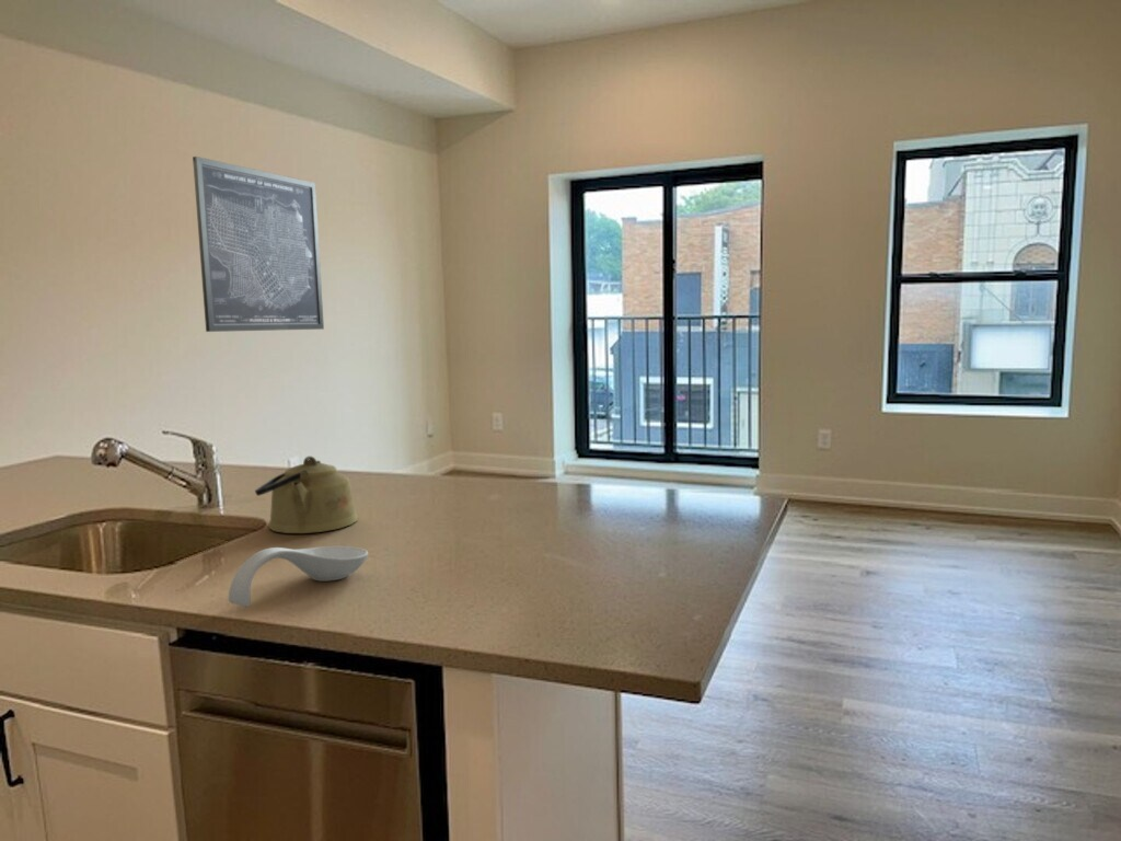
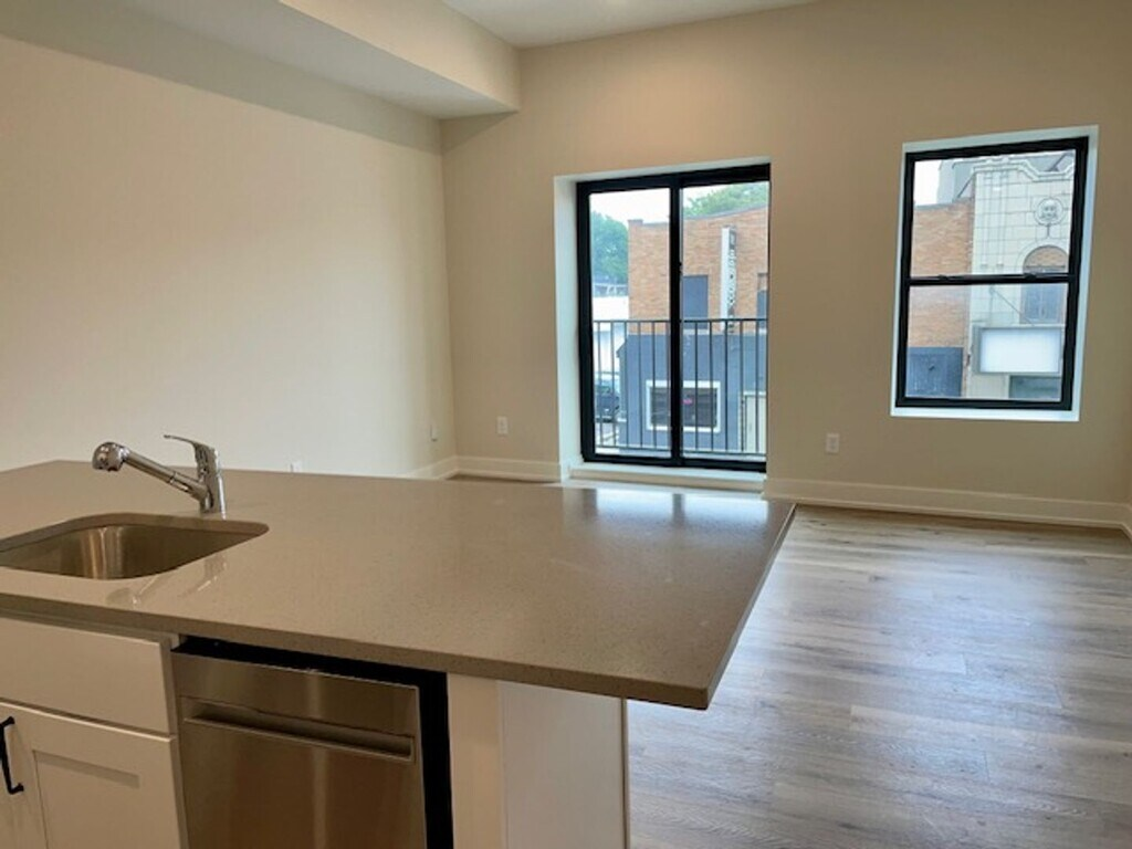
- kettle (308, 491)
- spoon rest (302, 563)
- wall art (264, 251)
